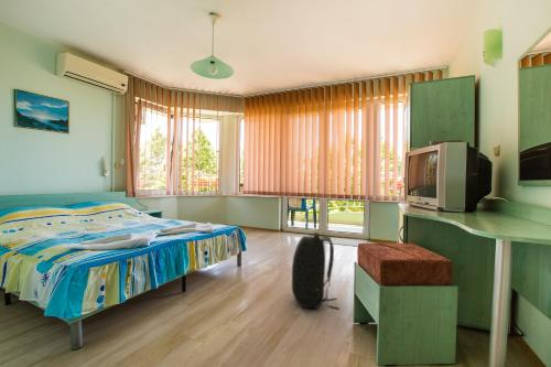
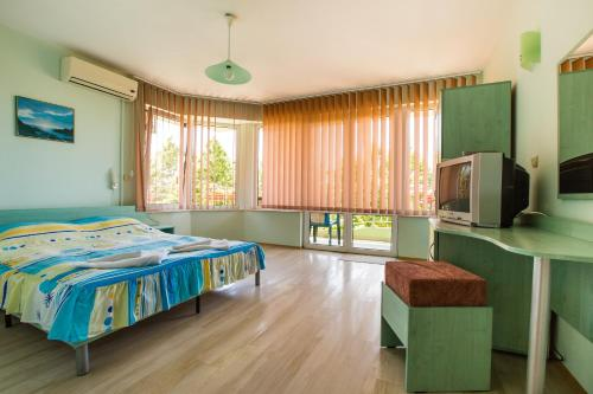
- backpack (315, 267)
